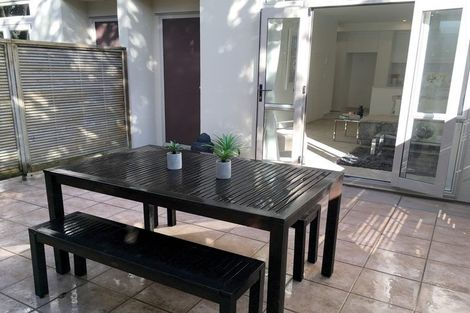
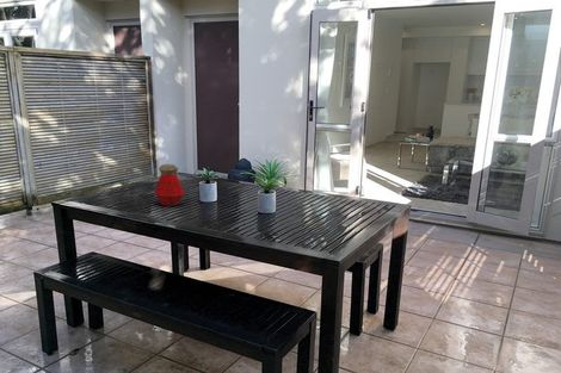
+ bottle (168, 185)
